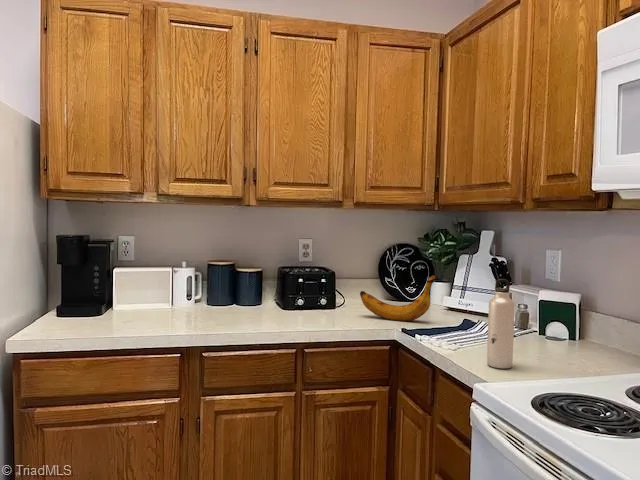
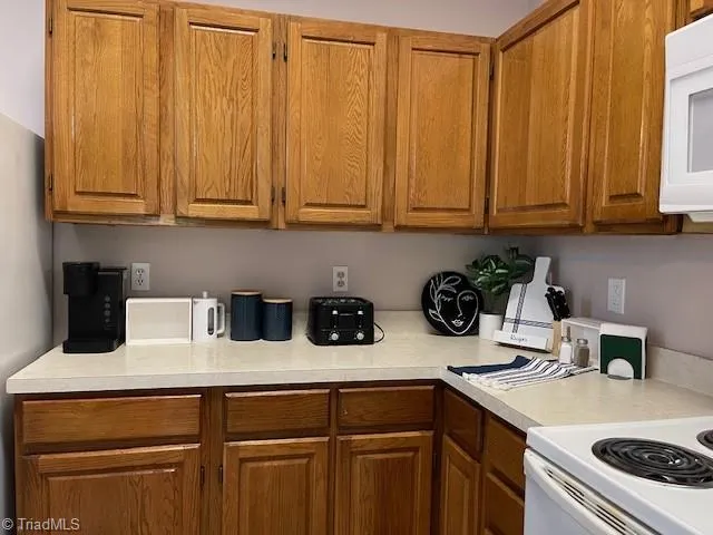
- water bottle (501, 322)
- banana (394, 305)
